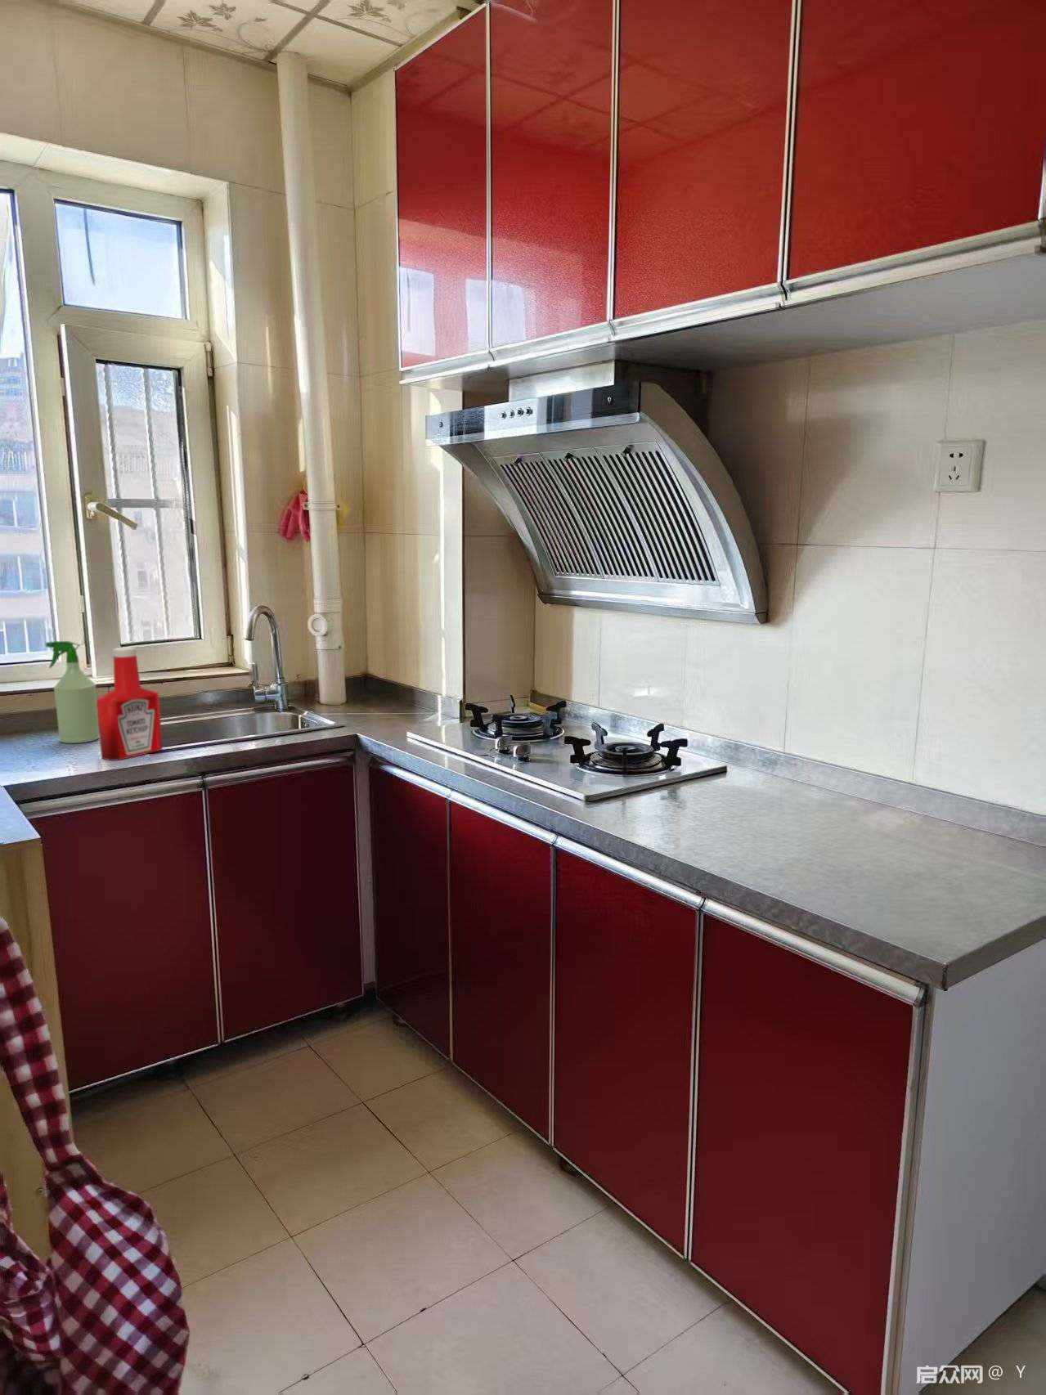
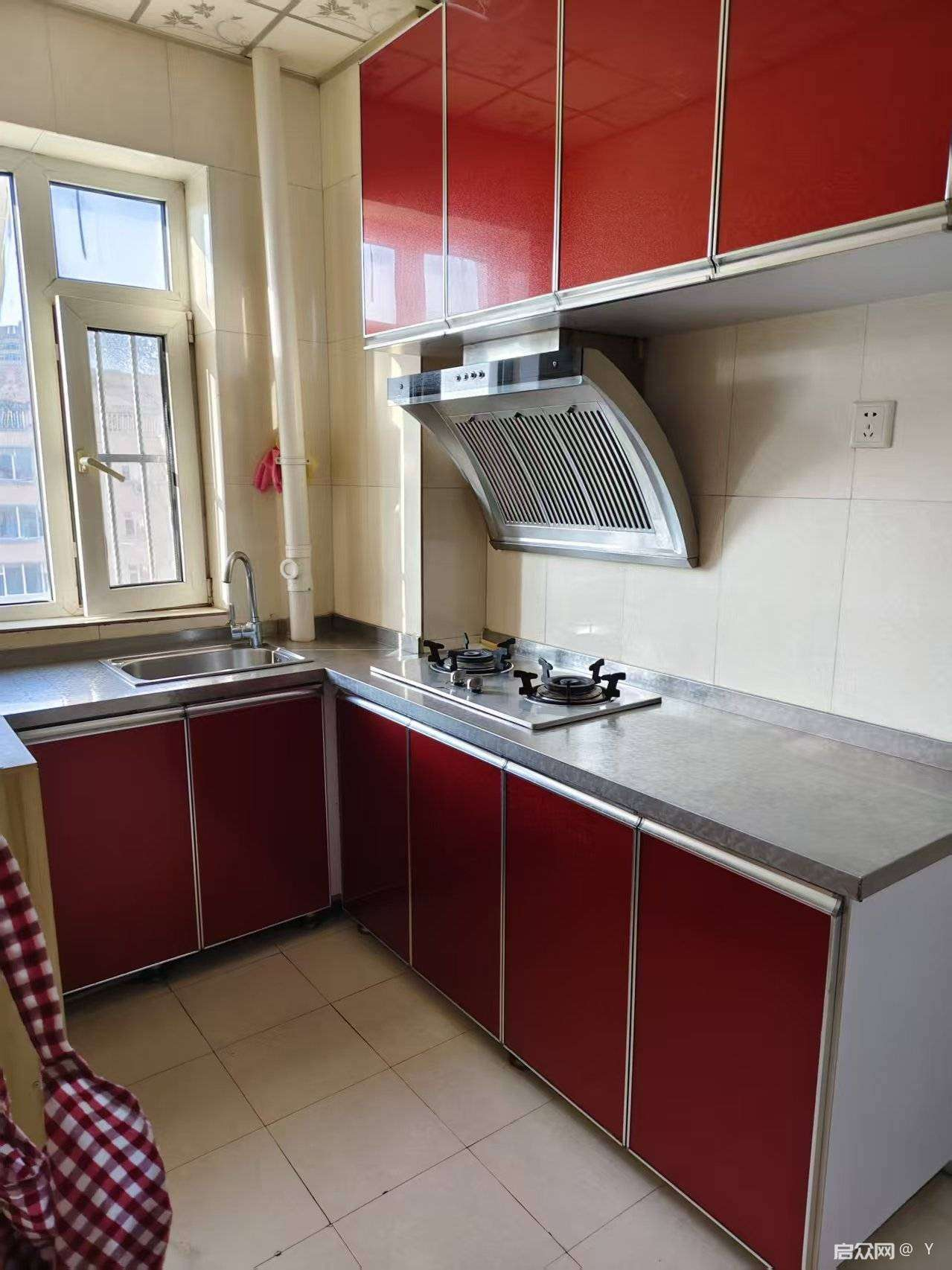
- spray bottle (75, 690)
- soap bottle (129, 701)
